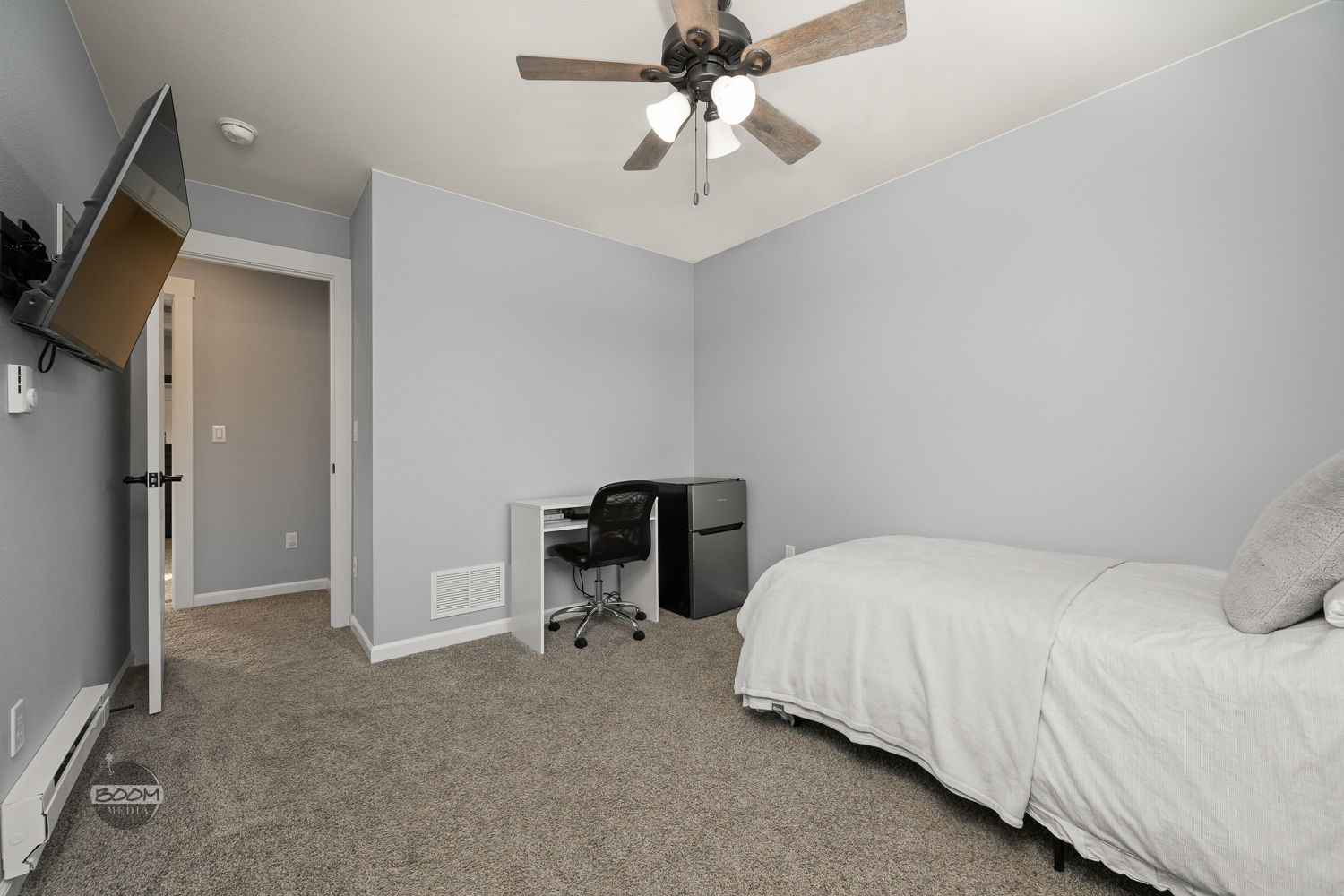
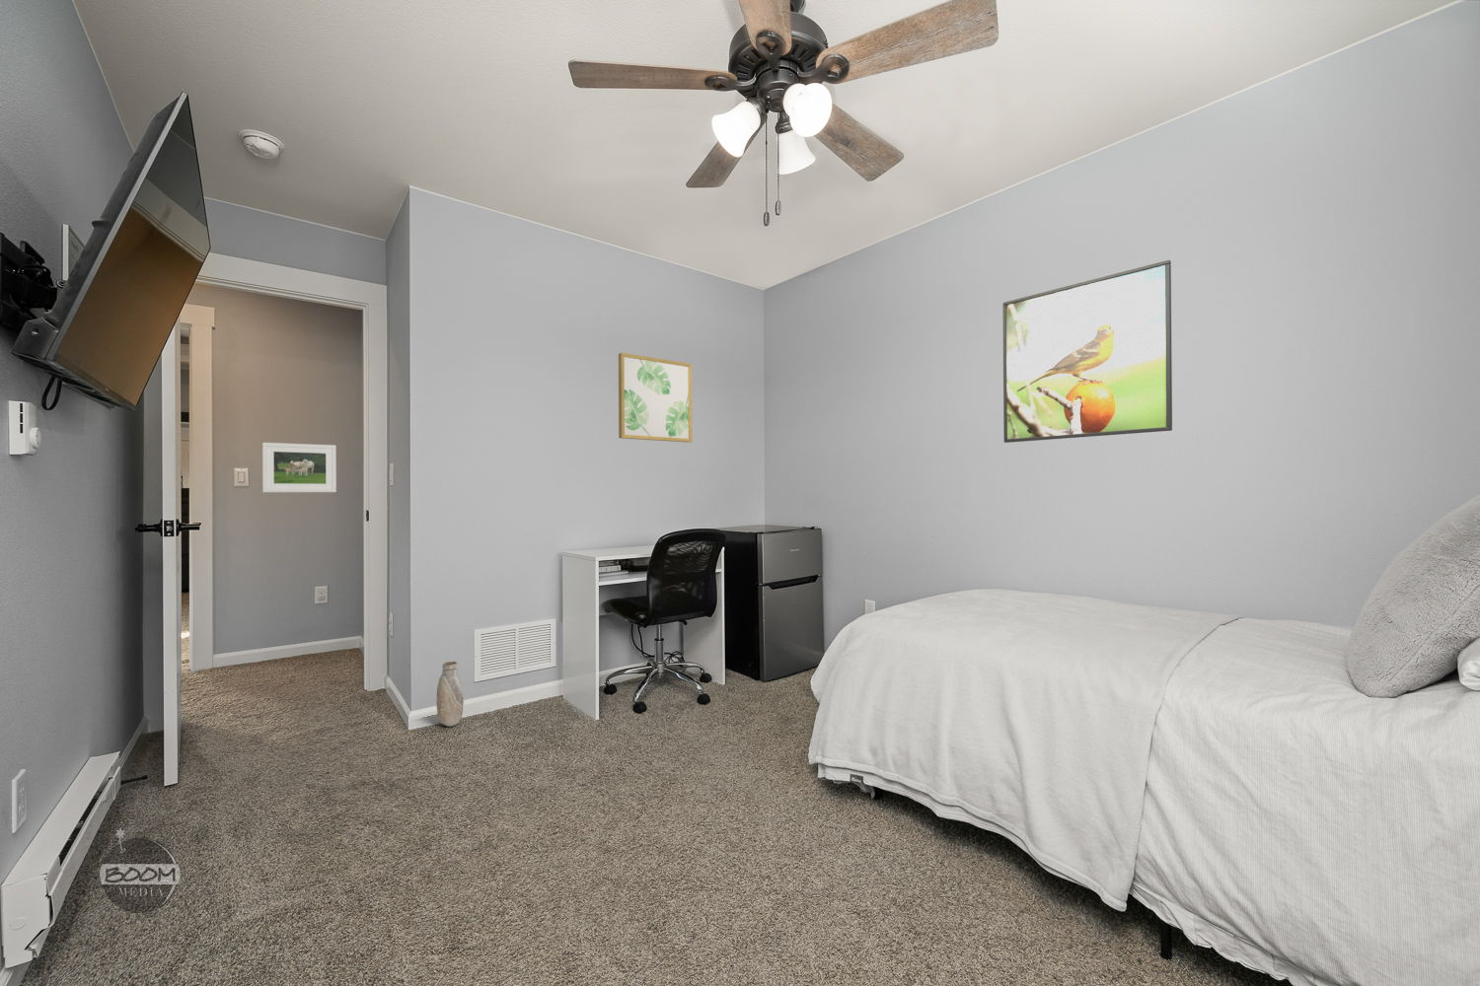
+ wall art (656, 399)
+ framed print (1078, 360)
+ vase (450, 693)
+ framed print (300, 468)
